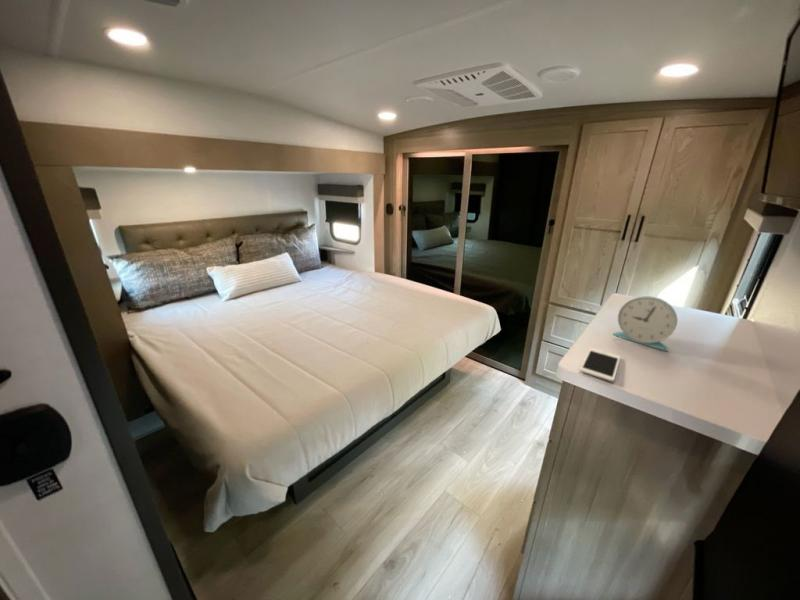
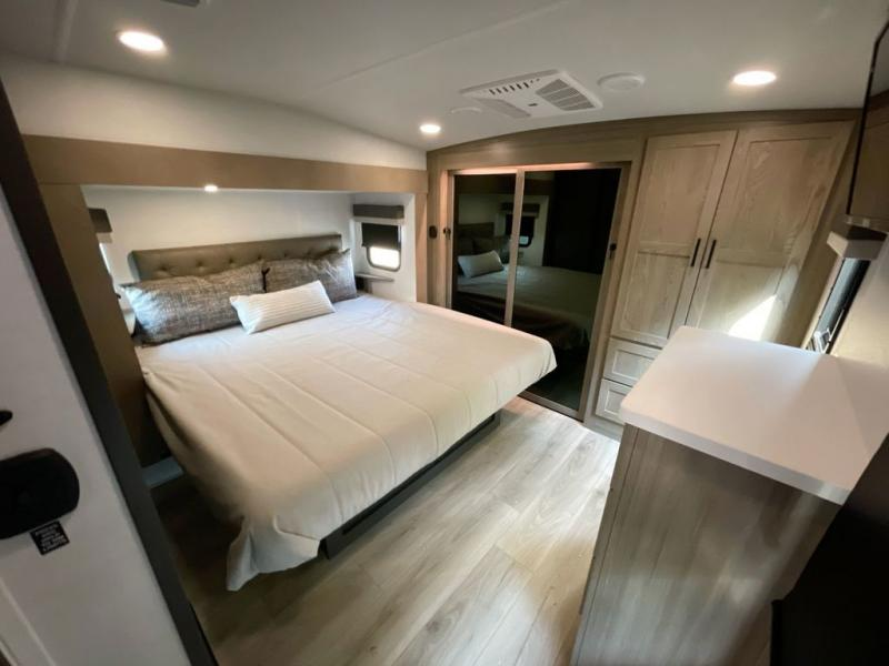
- cell phone (600, 363)
- alarm clock (647, 318)
